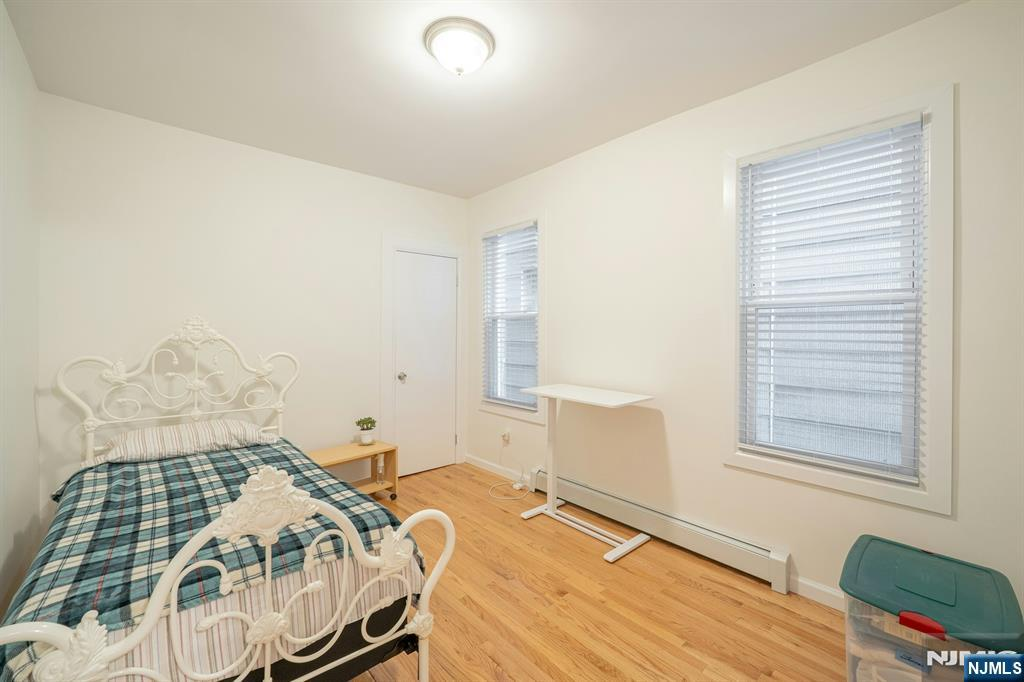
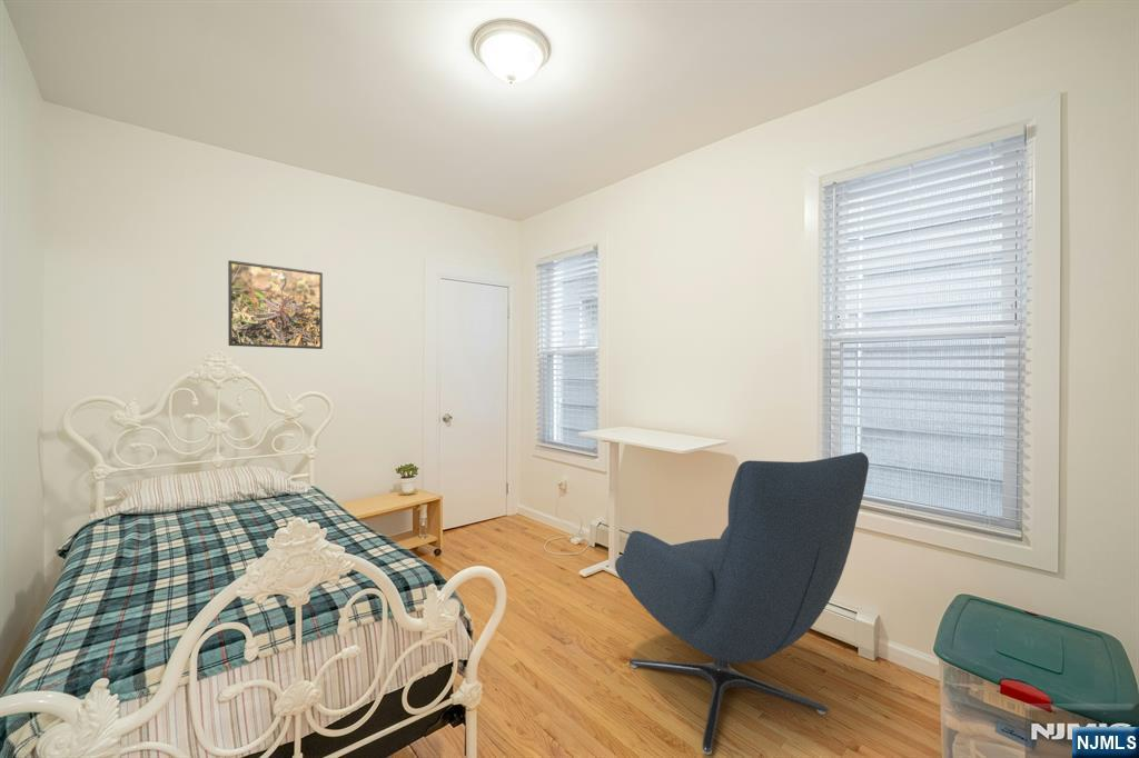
+ chair (729, 567)
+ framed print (277, 307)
